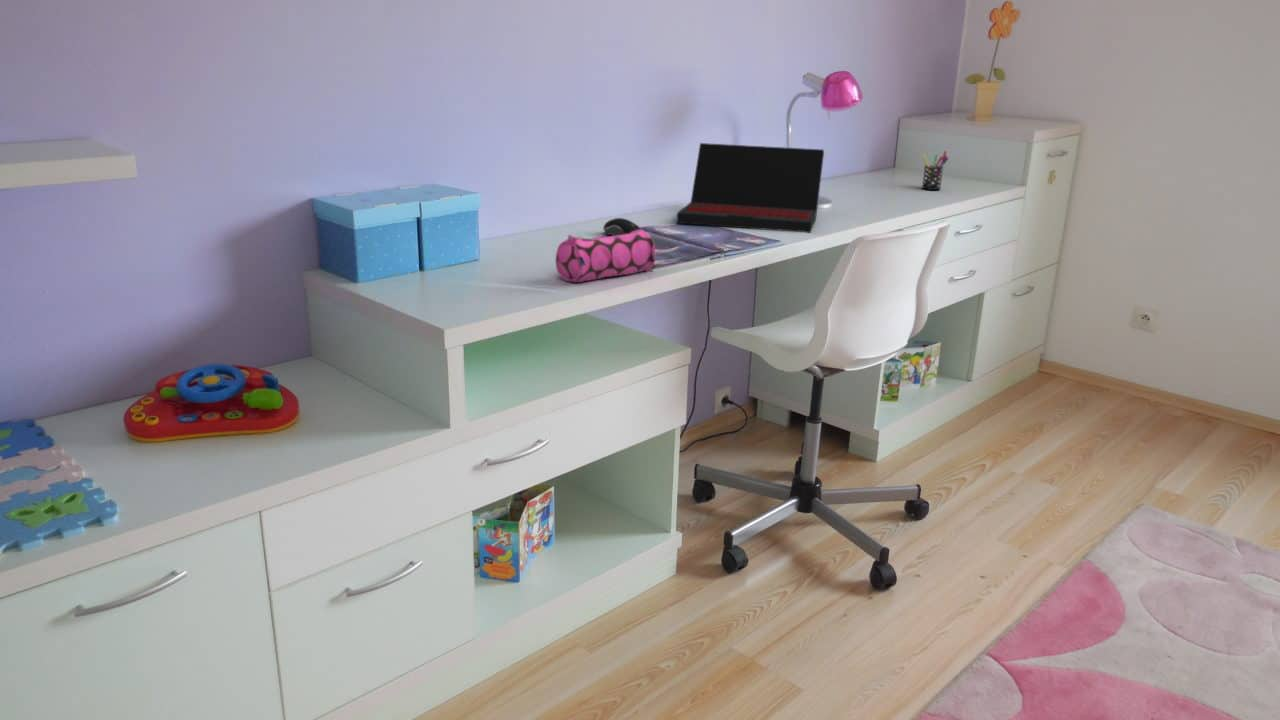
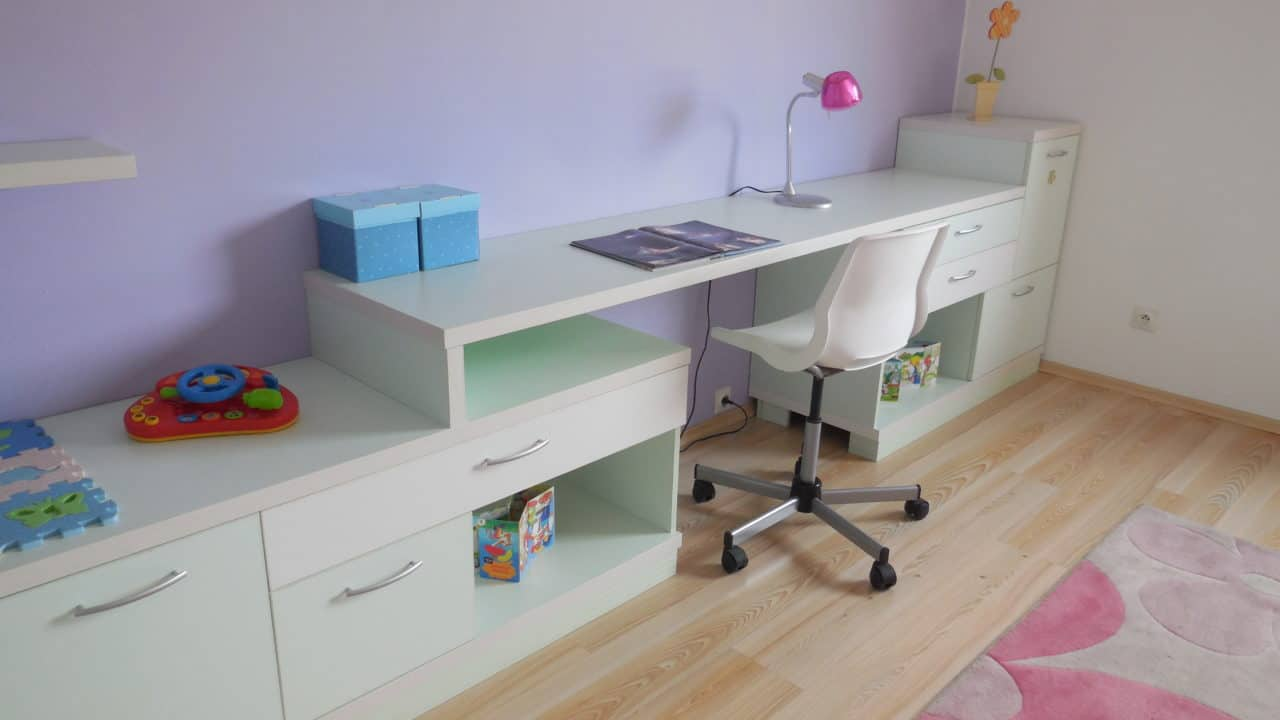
- pen holder (934, 169)
- laptop (752, 185)
- computer mouse (621, 226)
- pencil case (607, 253)
